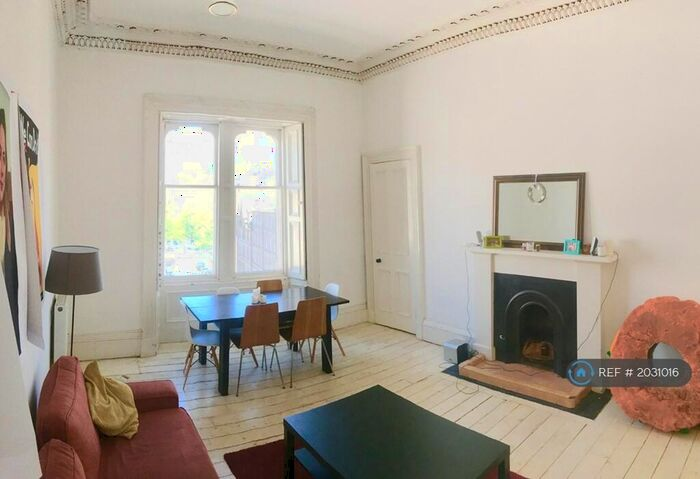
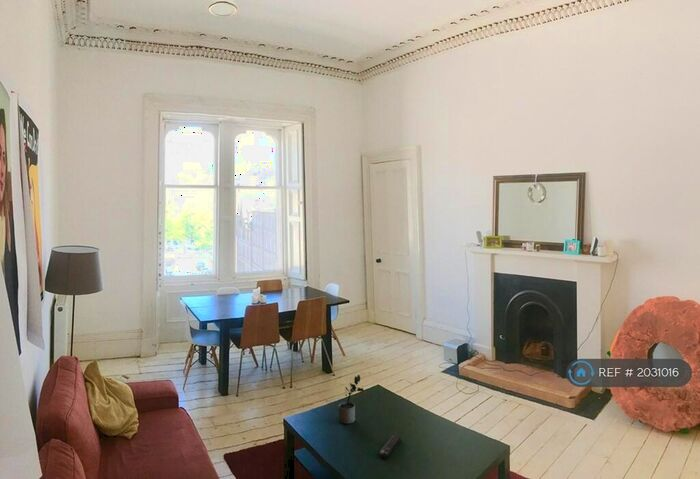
+ remote control (390, 446)
+ potted plant (349, 398)
